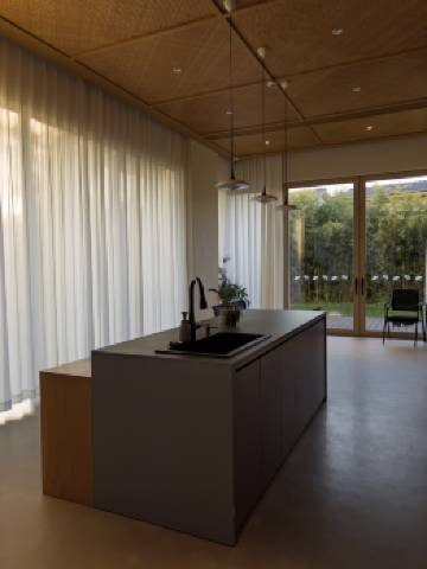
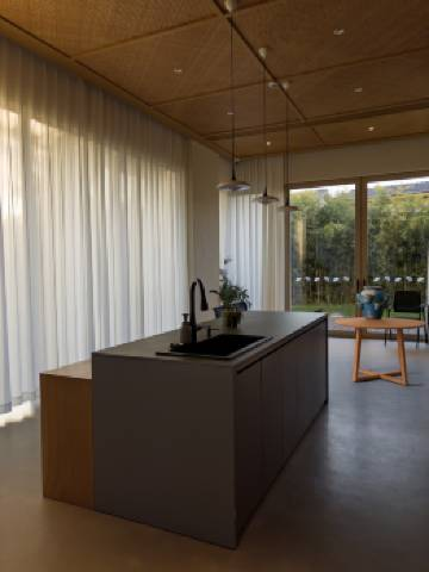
+ ceramic pot (373, 301)
+ dining table (360, 349)
